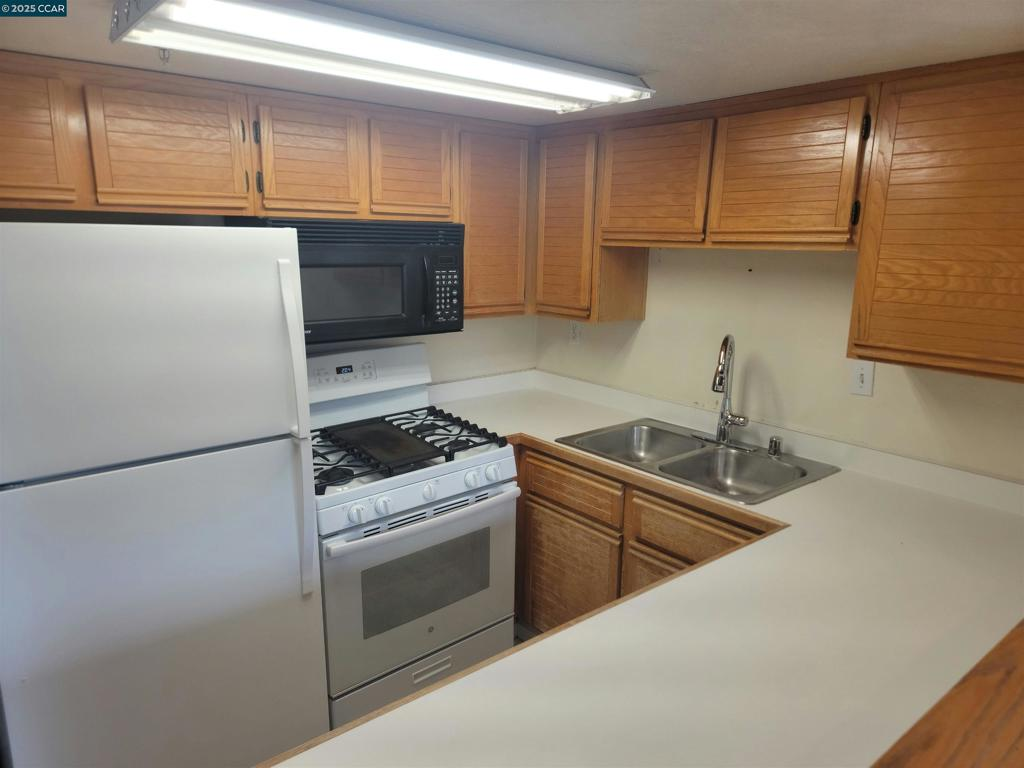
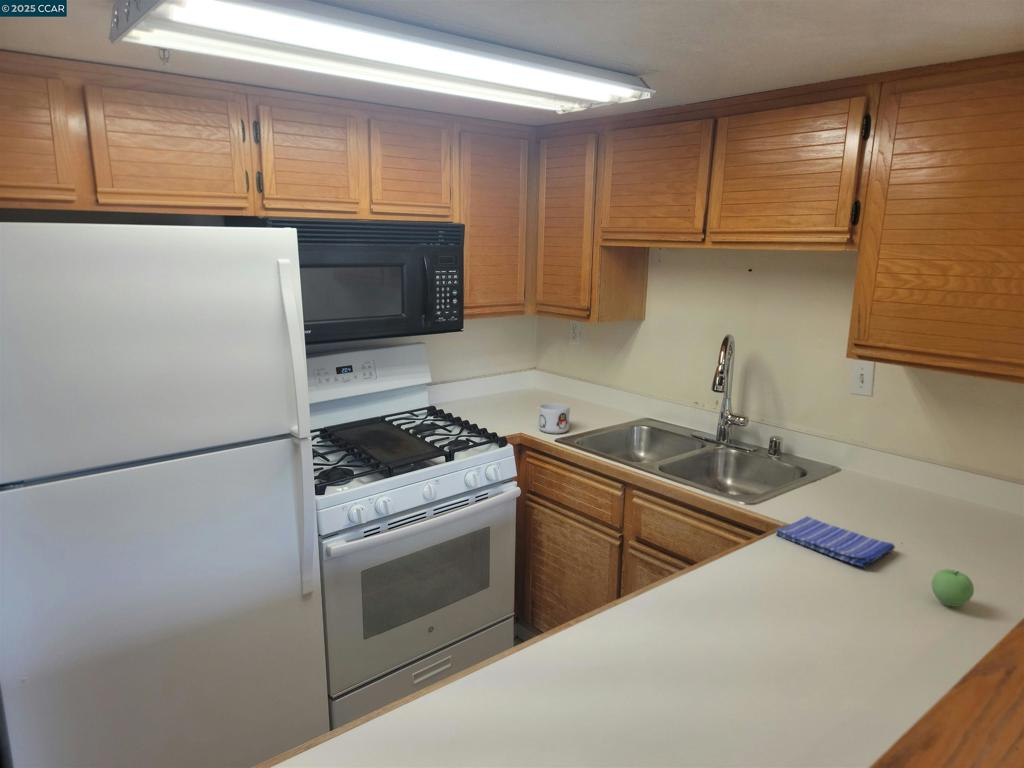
+ mug (556, 417)
+ apple (952, 587)
+ dish towel (834, 538)
